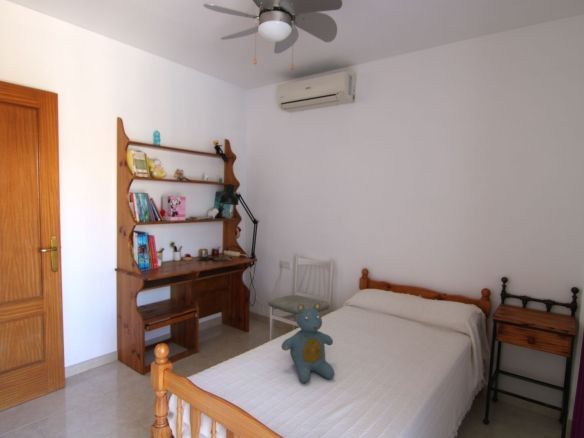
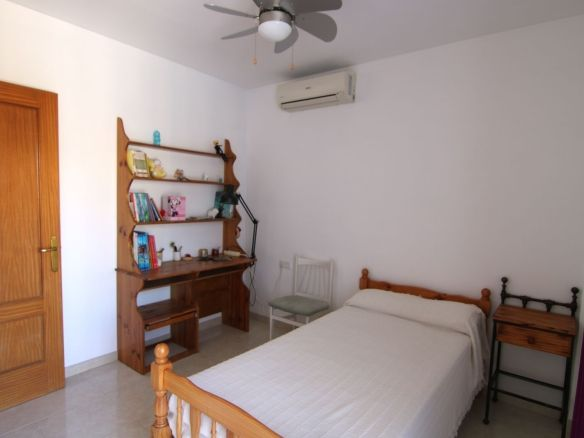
- teddy bear (311, 339)
